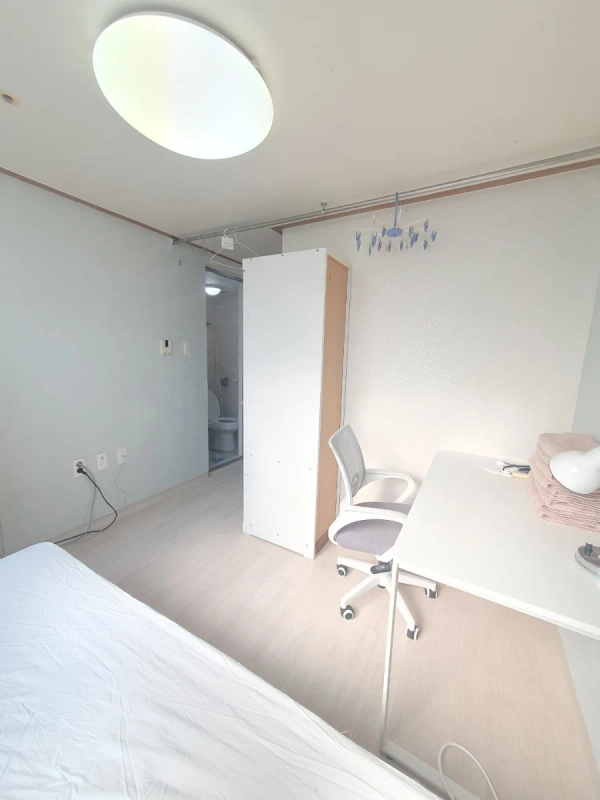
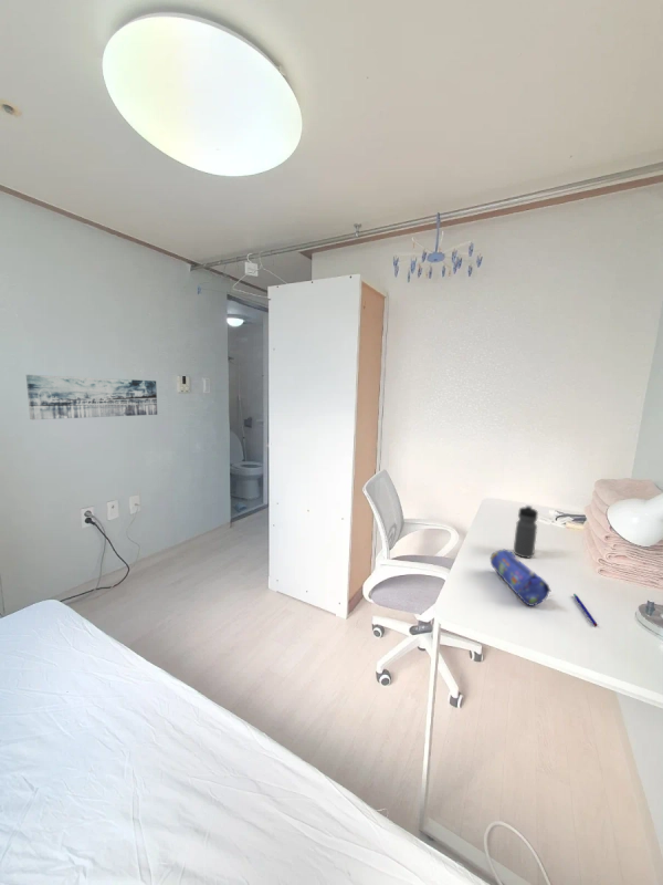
+ wall art (101, 397)
+ pen (583, 608)
+ water bottle (526, 530)
+ pencil case (517, 573)
